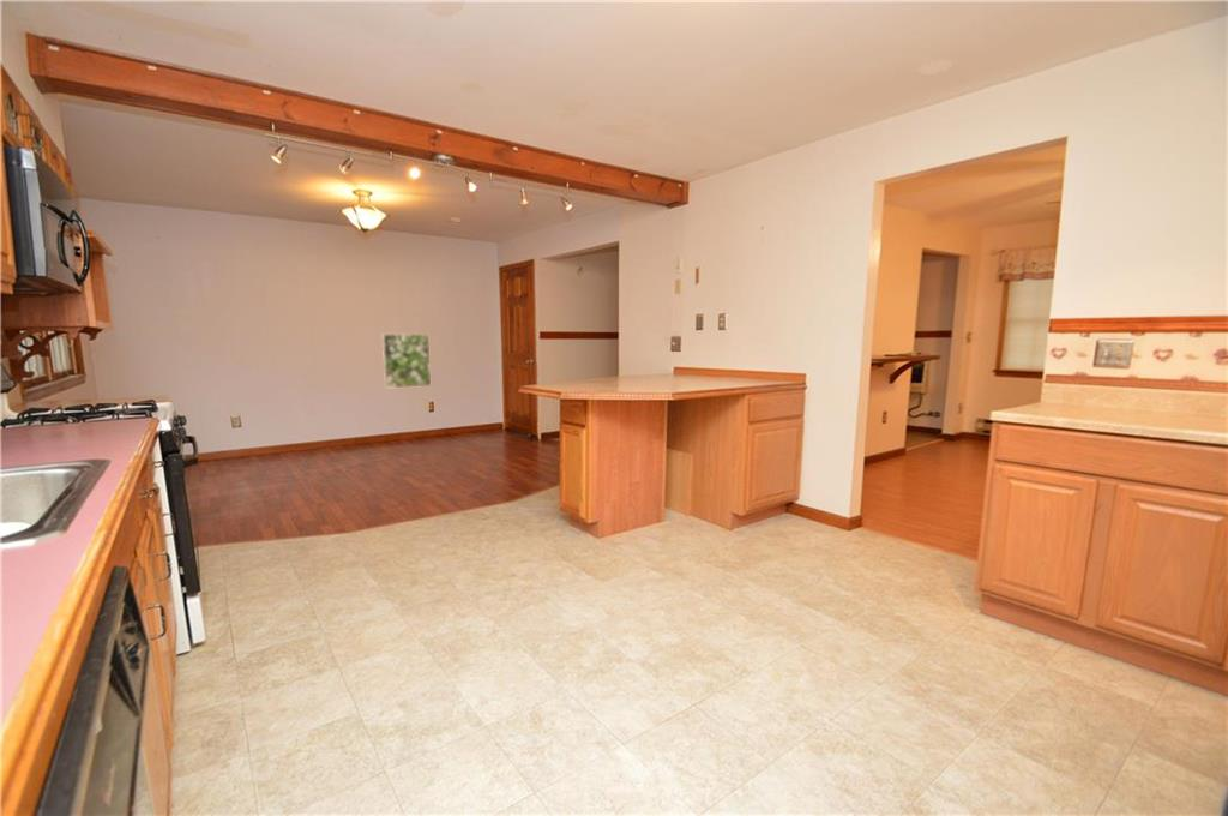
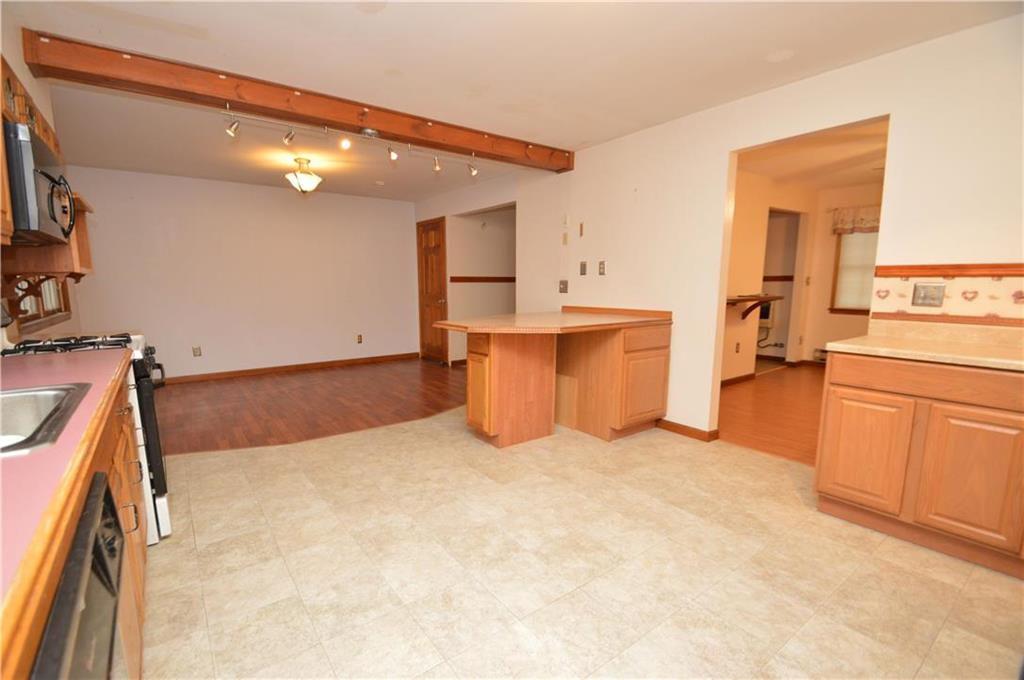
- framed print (407, 360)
